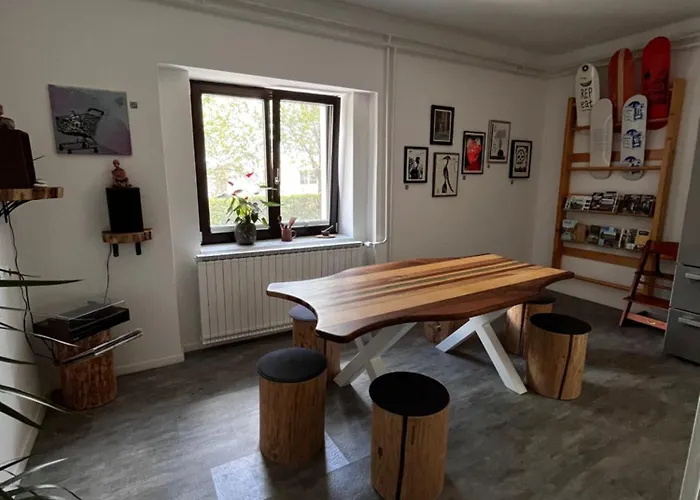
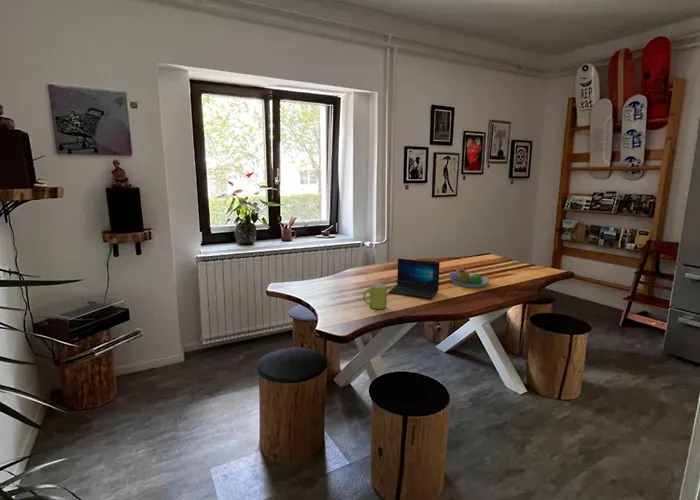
+ fruit bowl (469, 276)
+ mug (374, 296)
+ laptop (414, 277)
